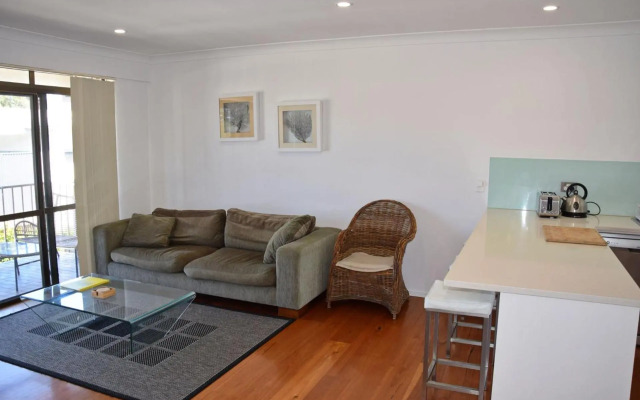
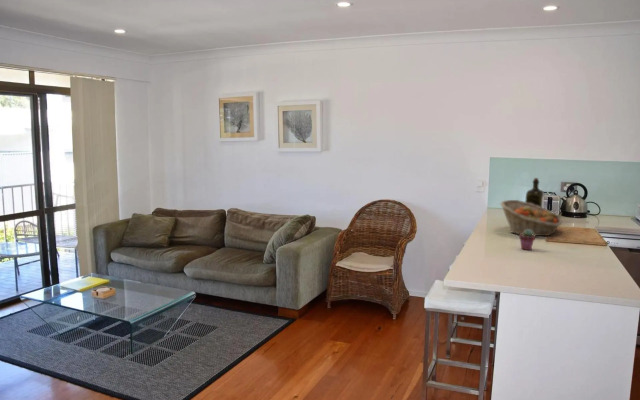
+ fruit basket (530, 217)
+ potted succulent (527, 239)
+ liquor (534, 199)
